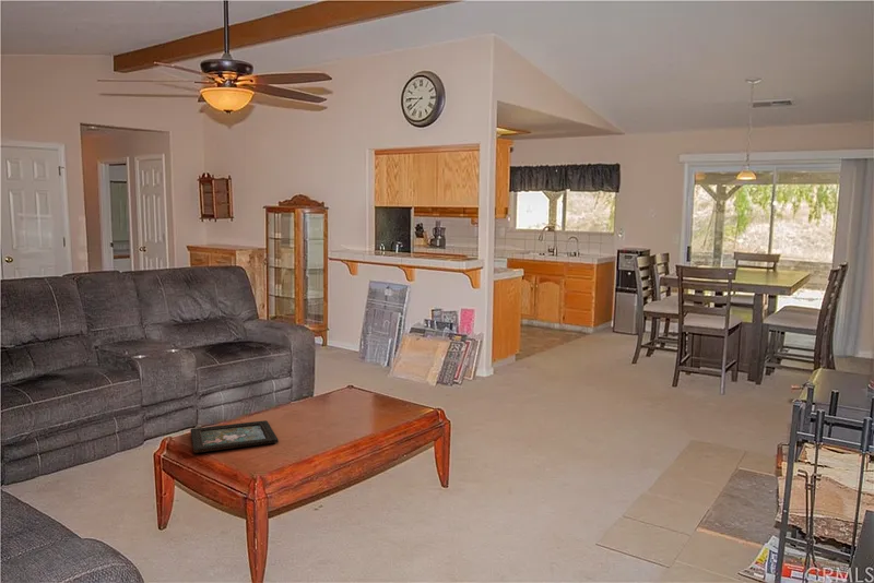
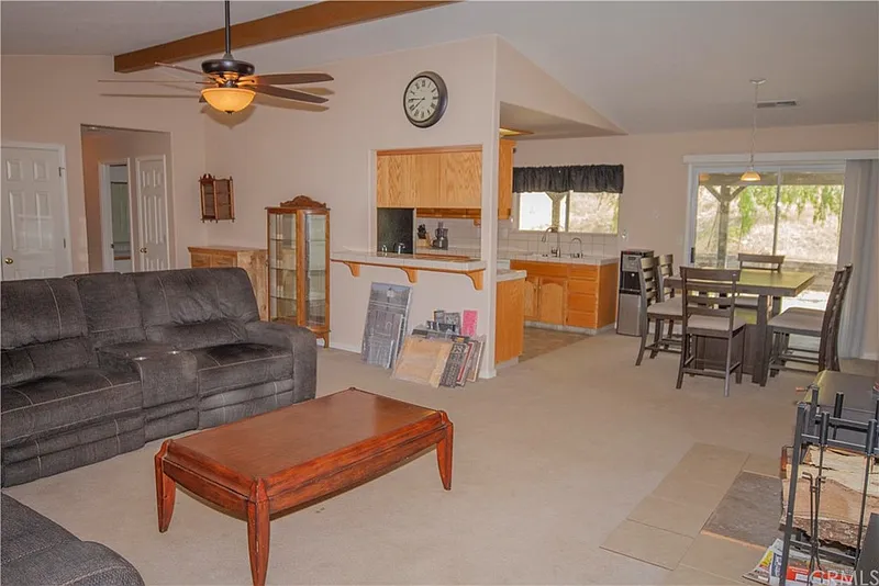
- decorative tray (233, 436)
